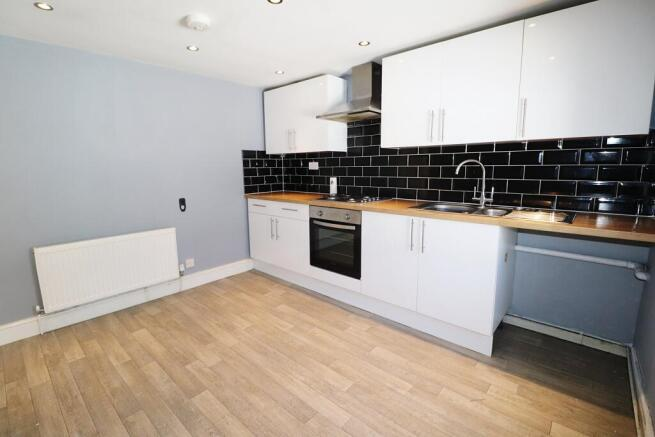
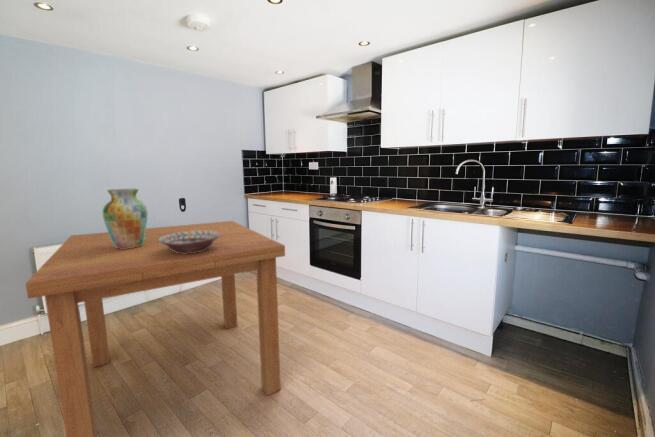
+ decorative bowl (190, 242)
+ vase (126, 218)
+ dining table (173, 285)
